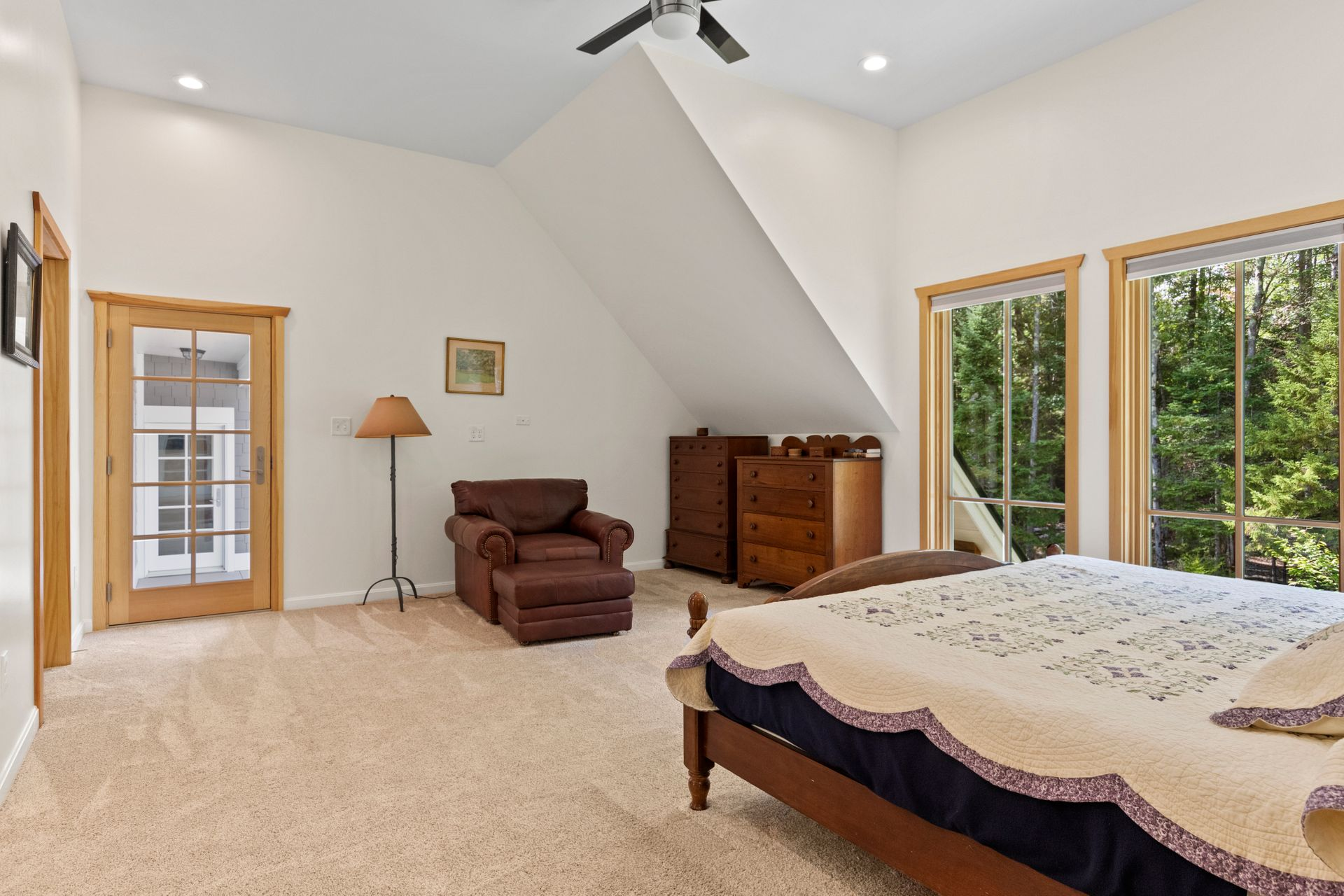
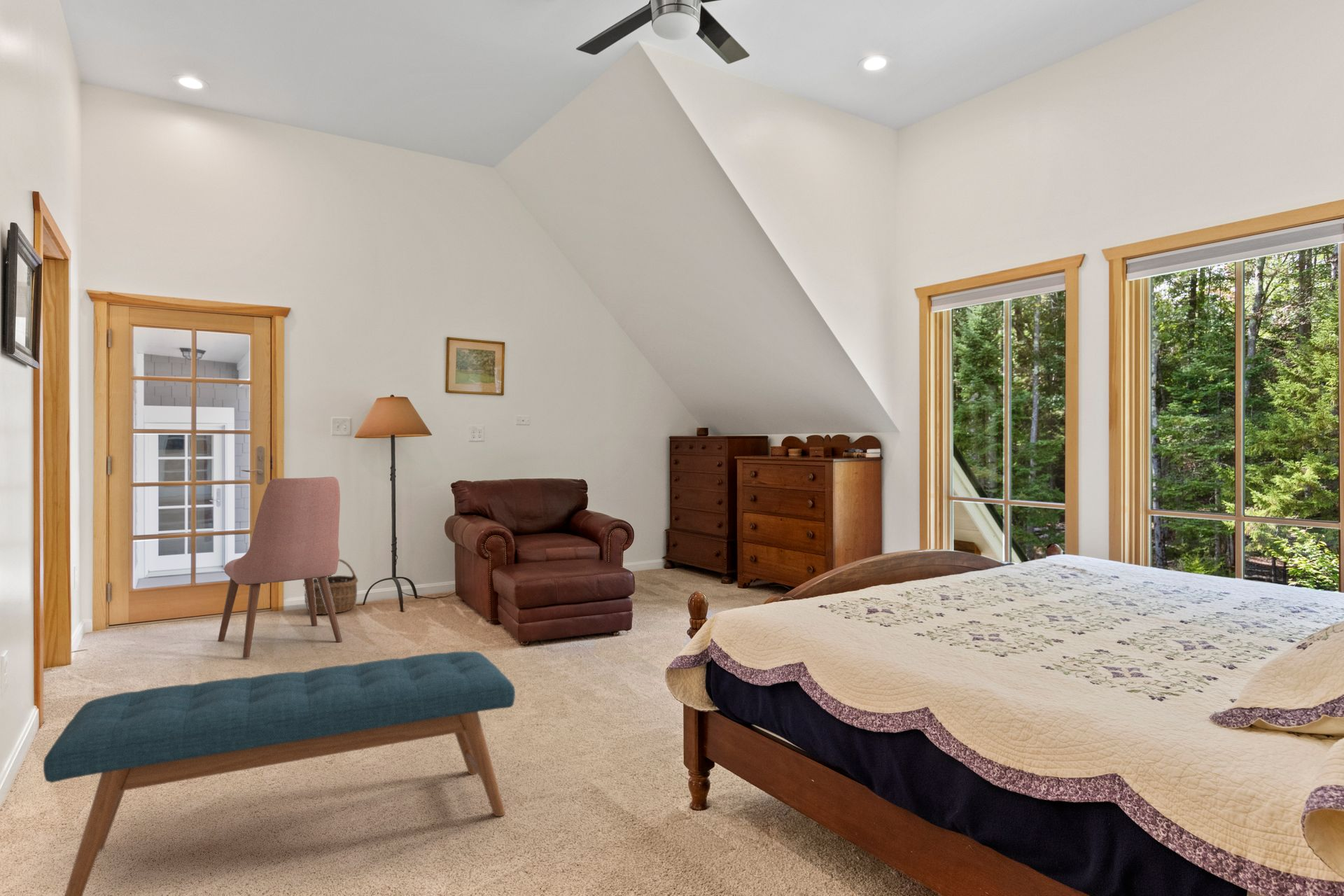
+ chair (287, 560)
+ bench (307, 755)
+ wicker basket (330, 584)
